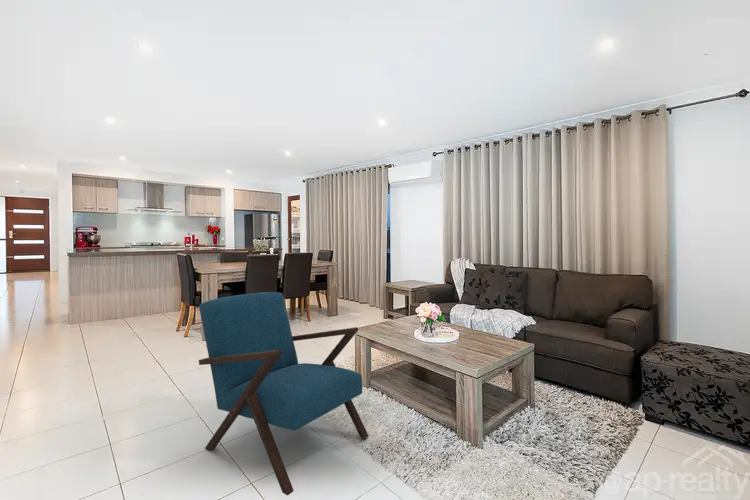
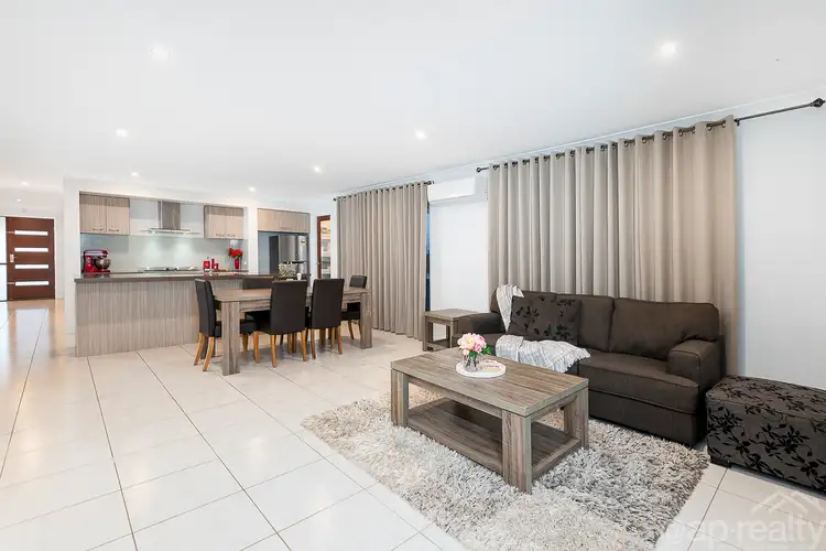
- armchair (280, 368)
